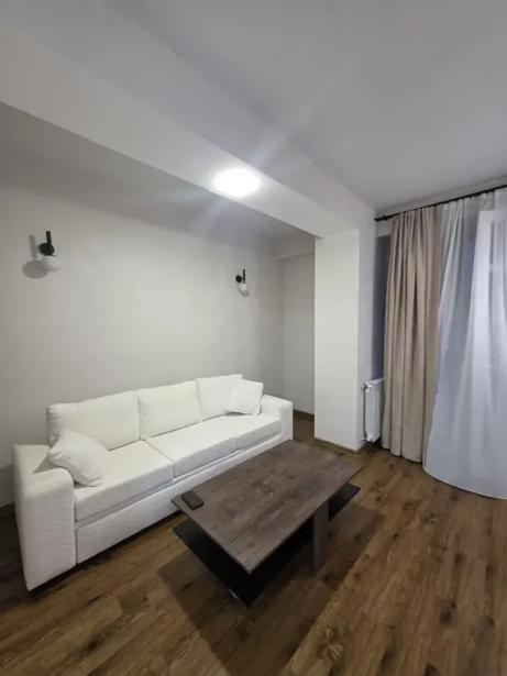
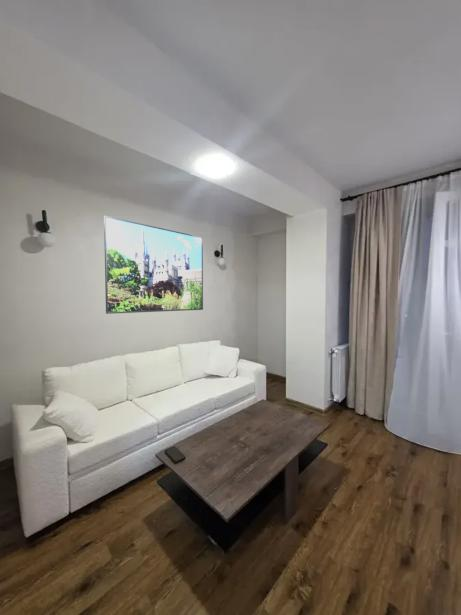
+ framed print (161, 270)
